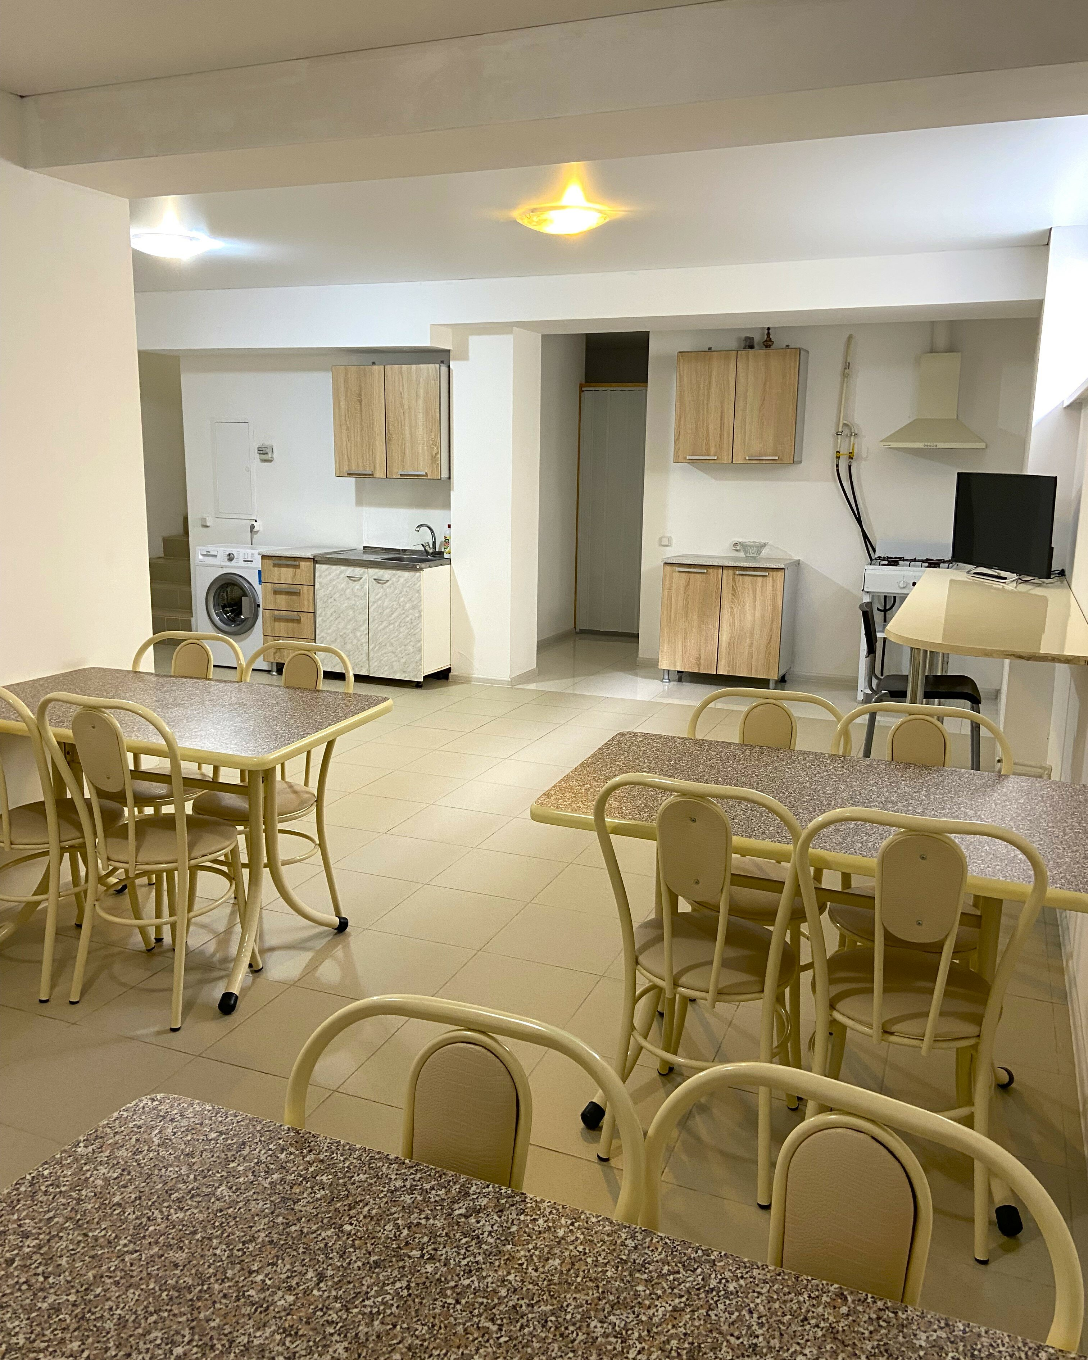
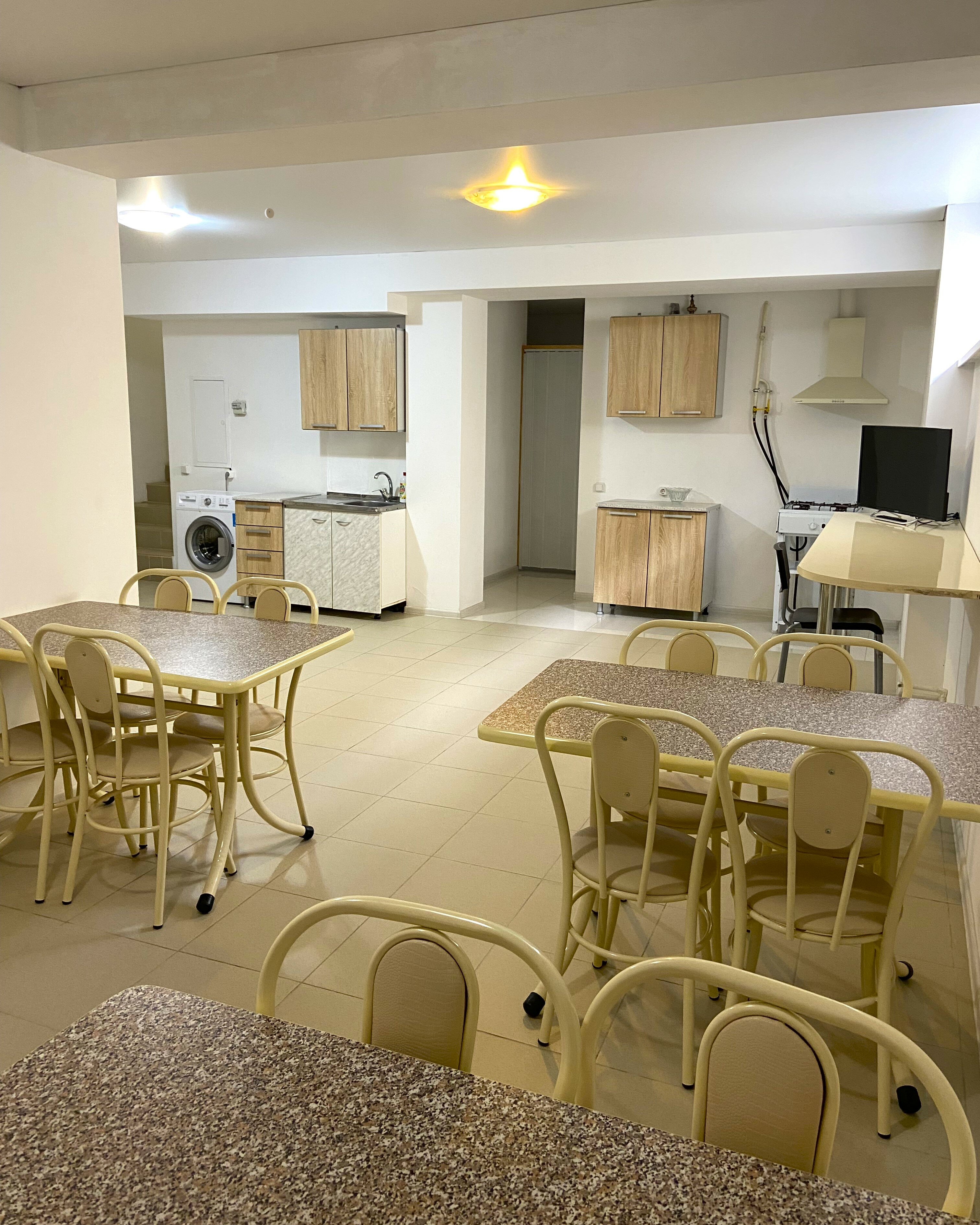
+ eyeball (269, 213)
